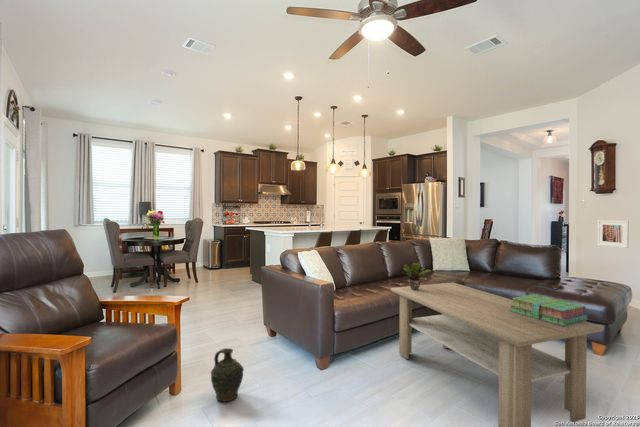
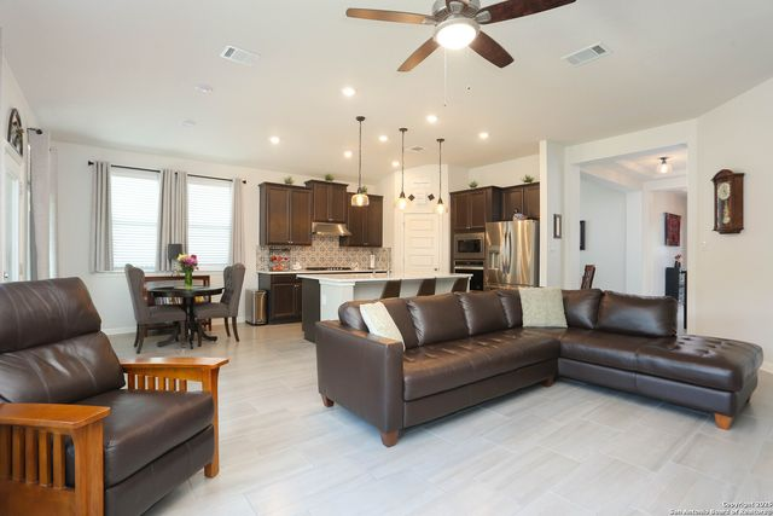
- stack of books (547, 308)
- coffee table (475, 342)
- ceramic jug (227, 373)
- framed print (612, 233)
- potted plant (415, 276)
